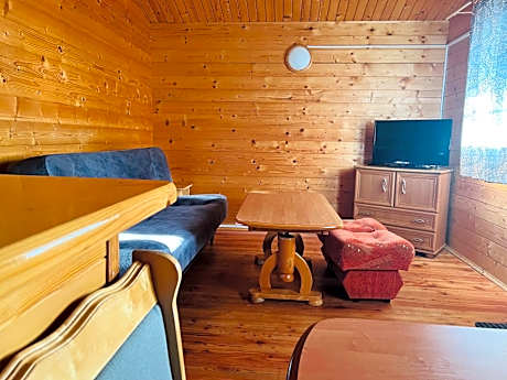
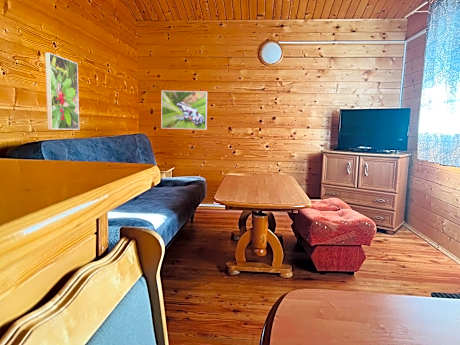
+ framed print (184, 110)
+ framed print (63, 94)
